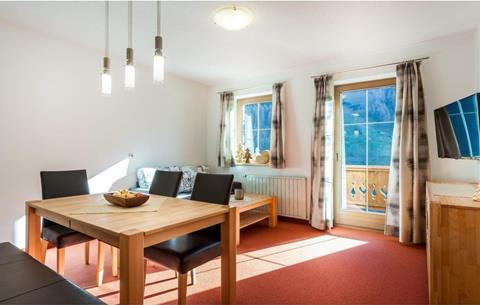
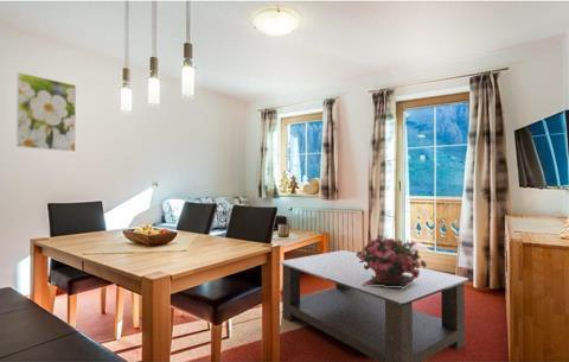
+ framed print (47, 114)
+ coffee table (364, 299)
+ potted flower (390, 259)
